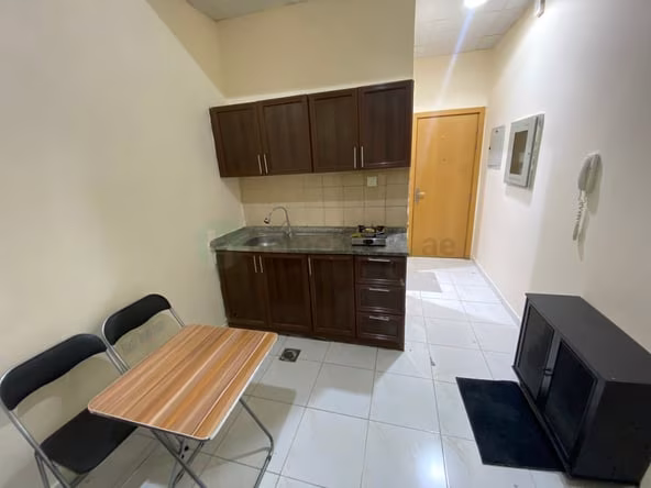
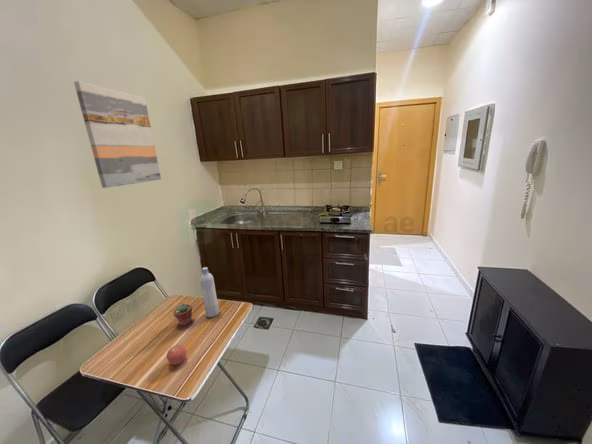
+ bottle (208, 291)
+ wall art (124, 138)
+ potted succulent (183, 313)
+ apple (176, 354)
